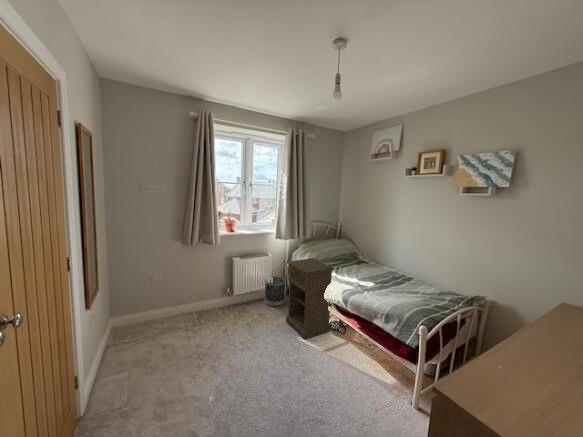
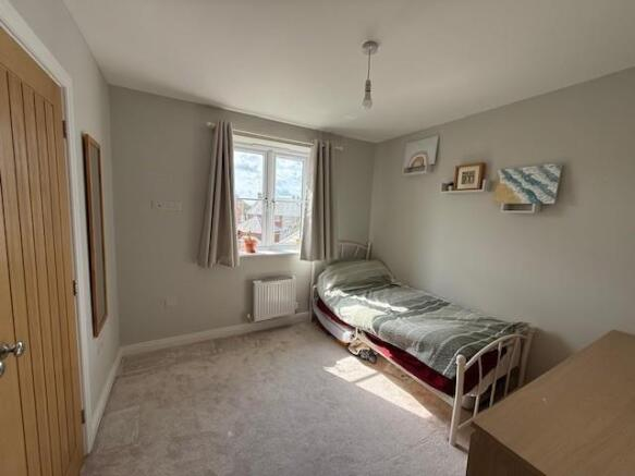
- wastebasket (274, 291)
- nightstand (308, 296)
